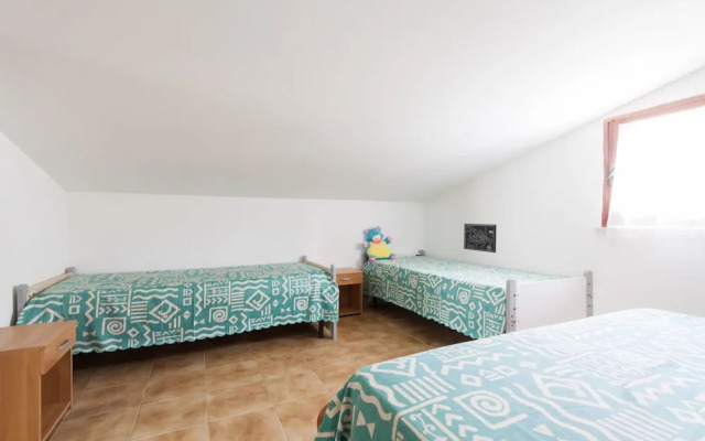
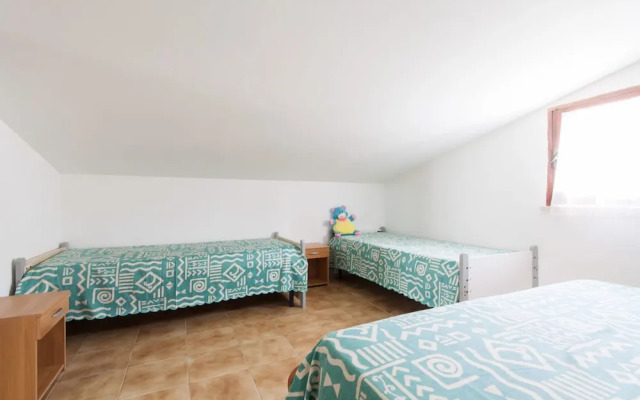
- wall art (479, 237)
